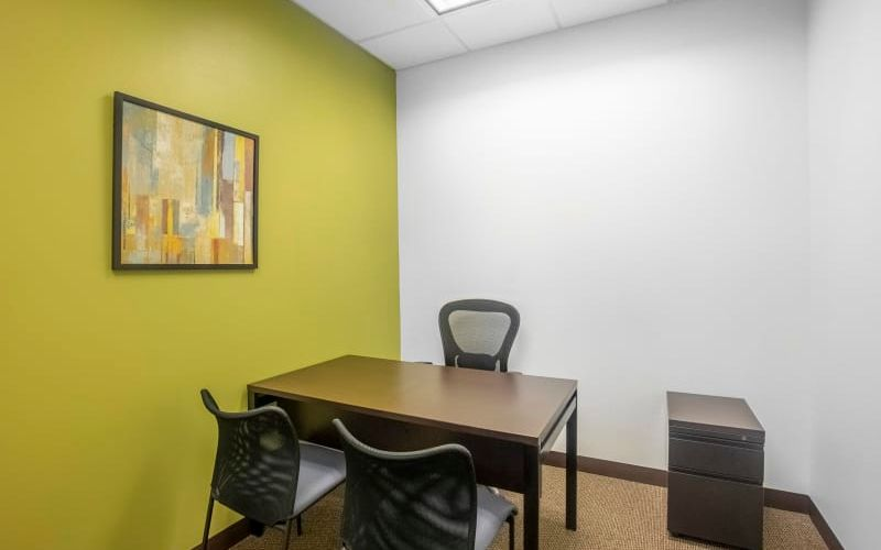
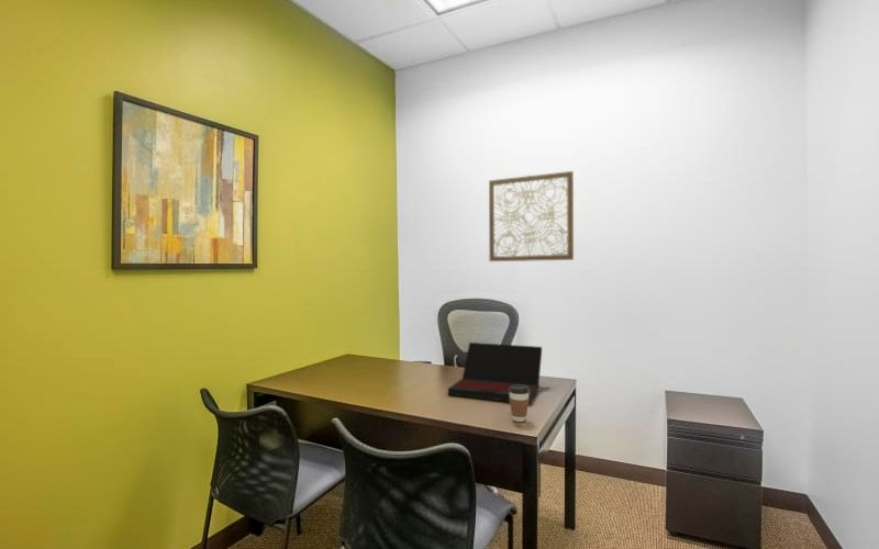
+ coffee cup (519, 403)
+ wall art (526, 220)
+ laptop (497, 369)
